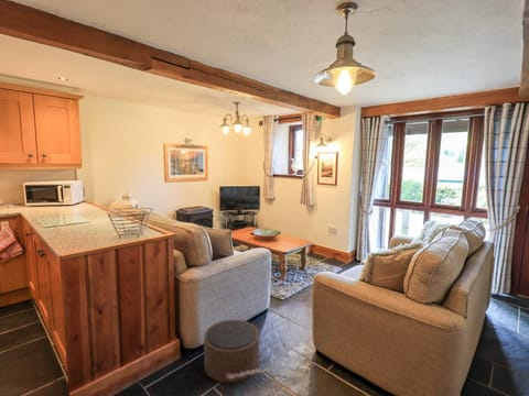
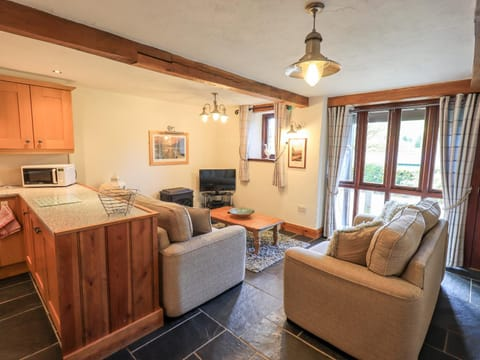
- pouf (236, 348)
